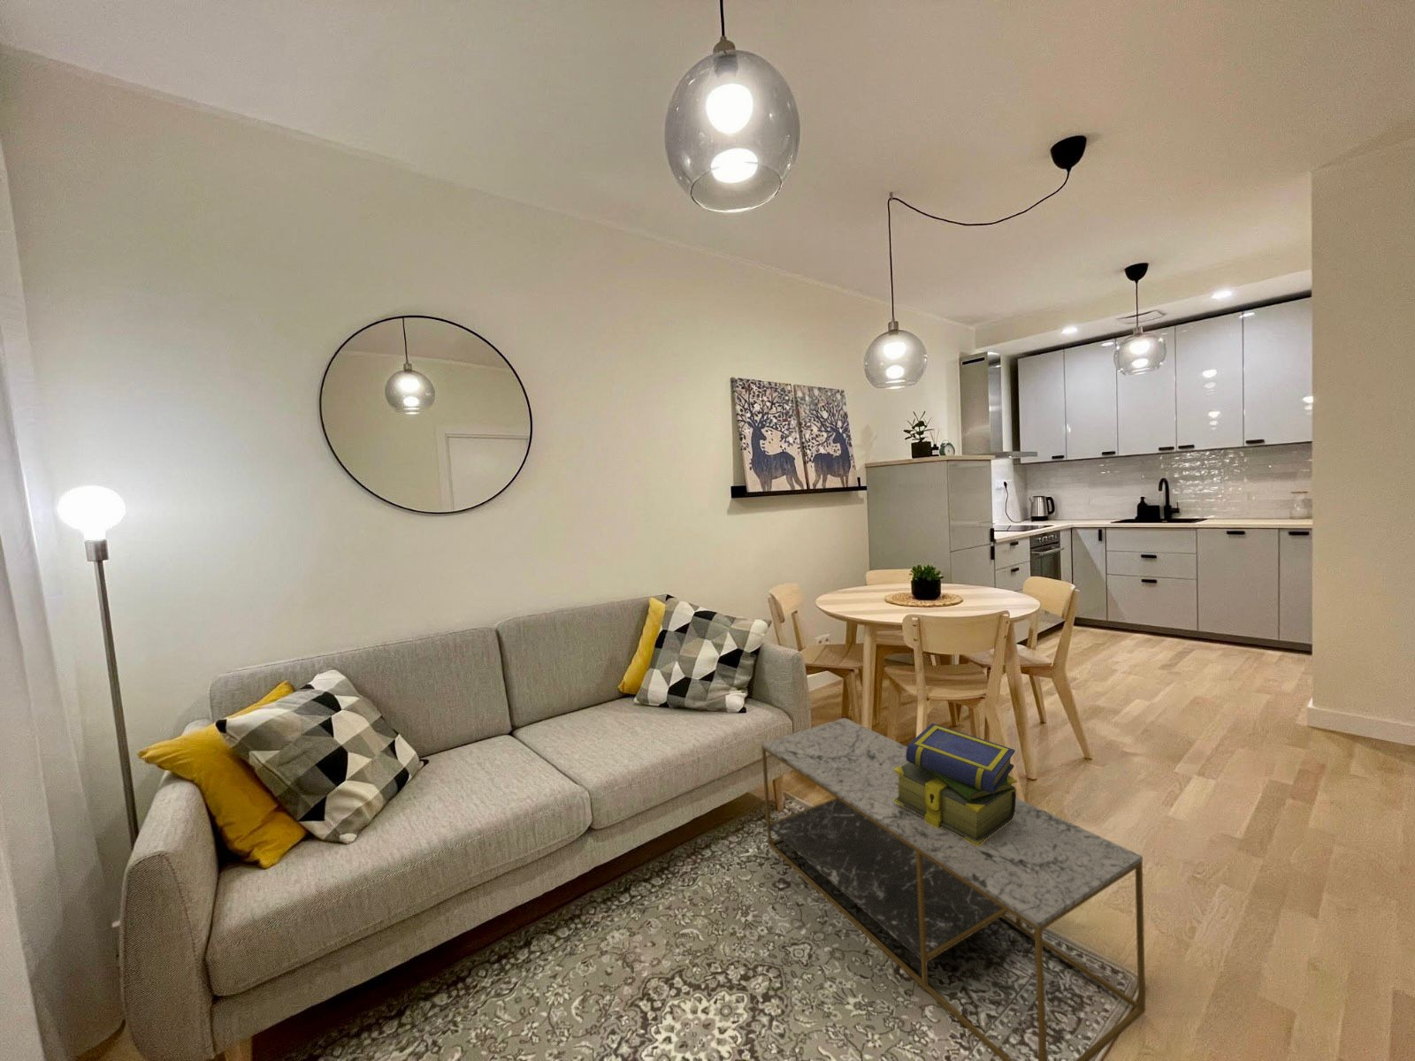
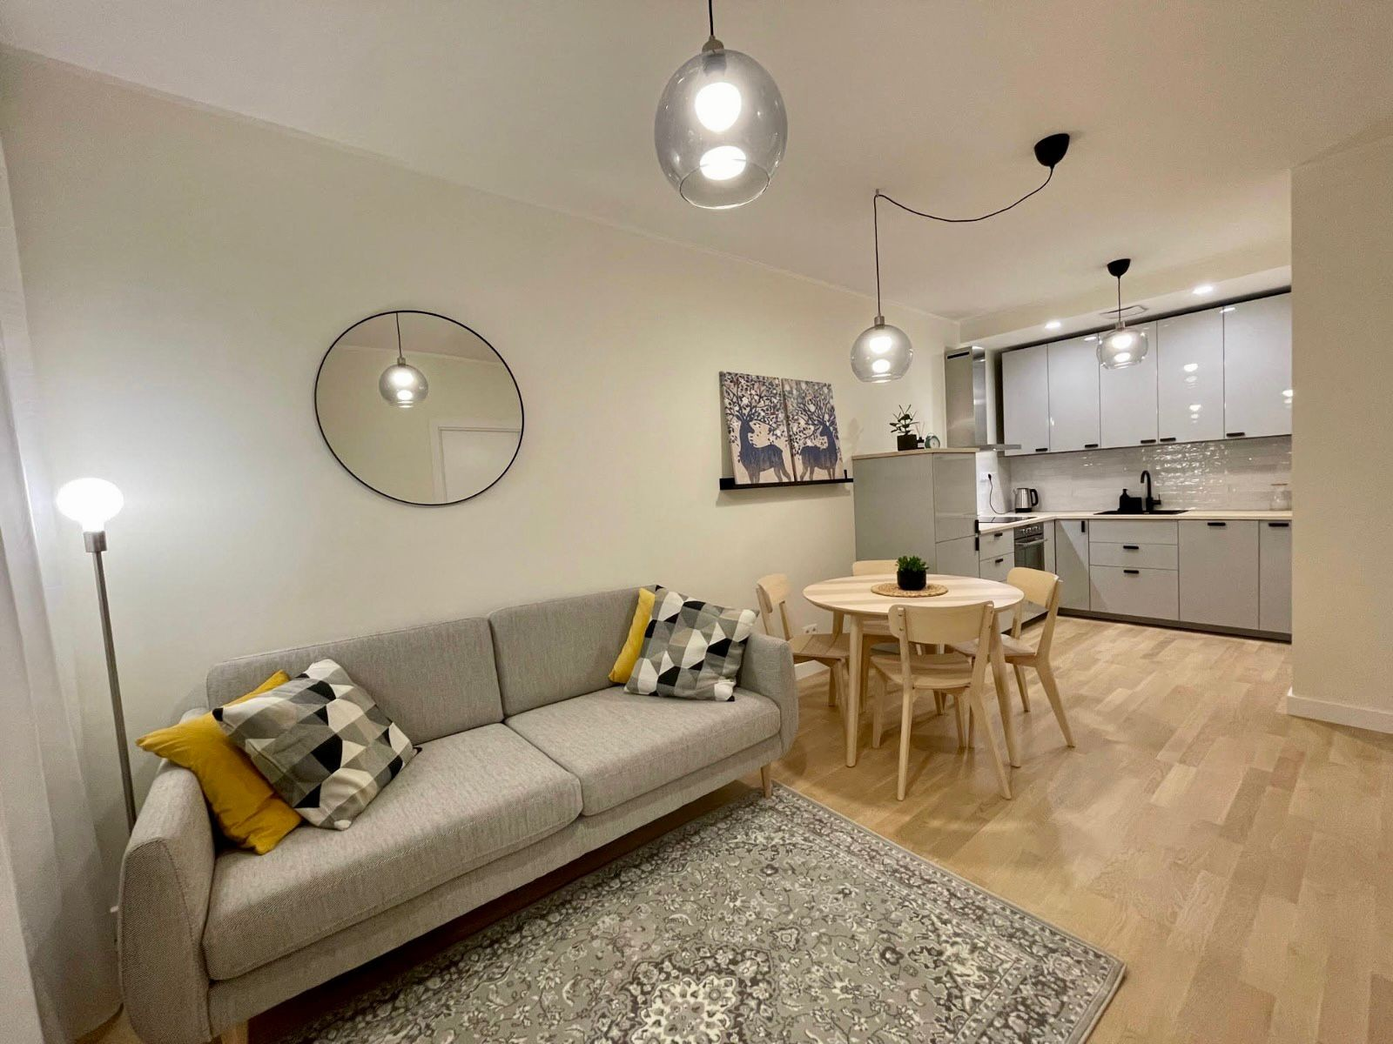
- coffee table (914, 849)
- stack of books (958, 776)
